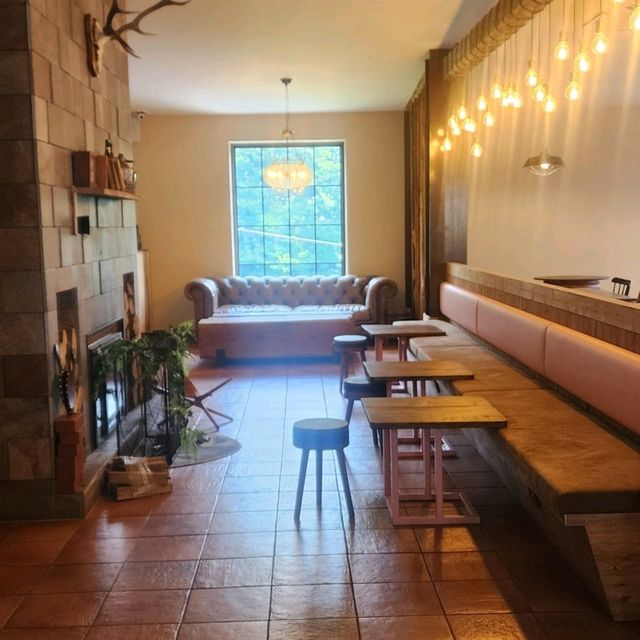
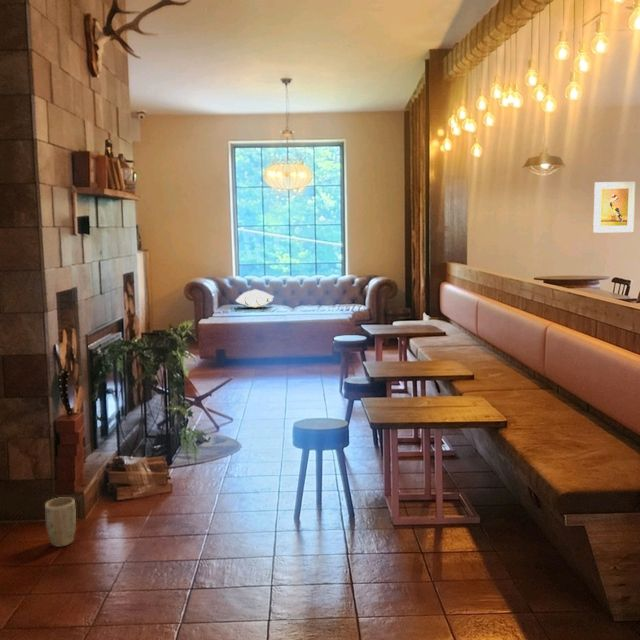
+ plant pot (61, 522)
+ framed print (614, 207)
+ decorative pillow (255, 298)
